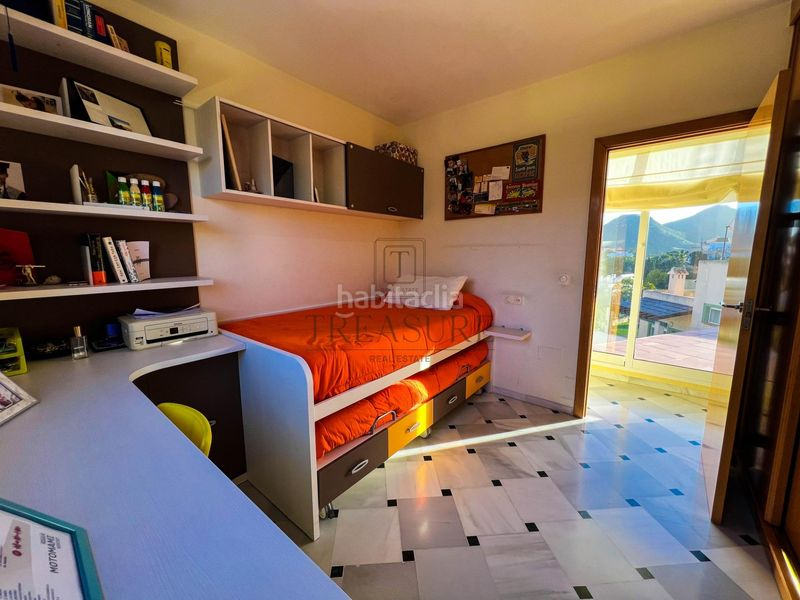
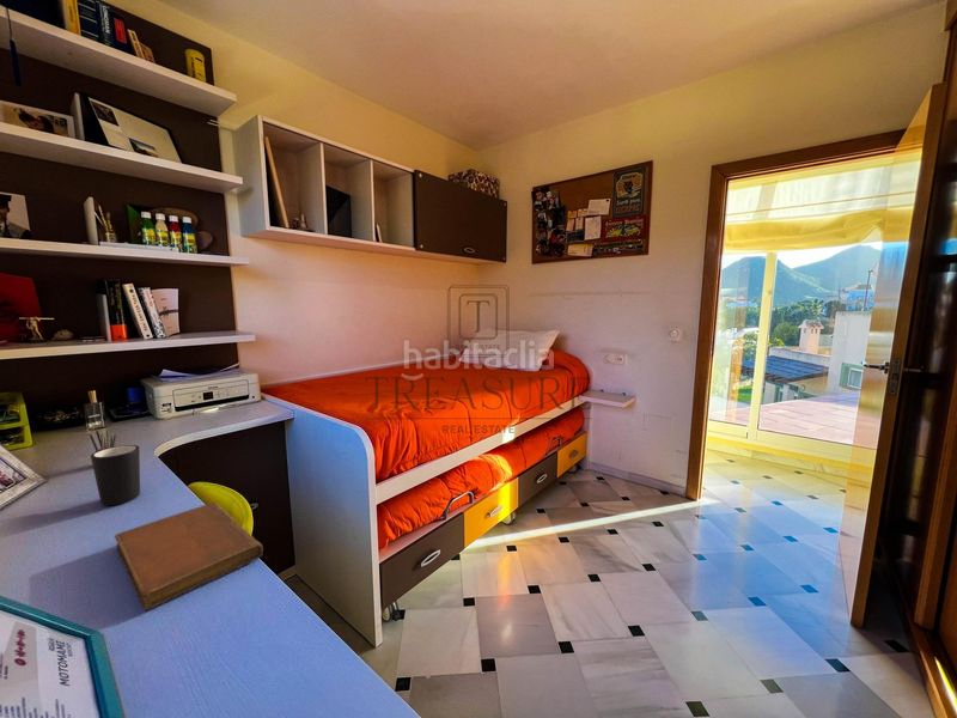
+ notebook (187, 544)
+ pencil box (103, 446)
+ mug (117, 474)
